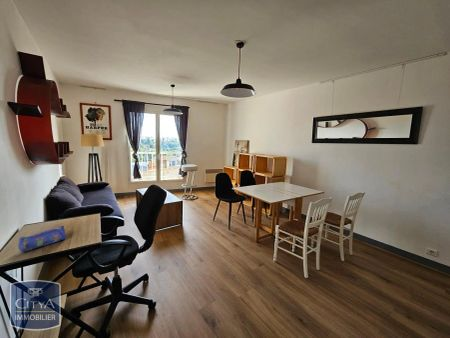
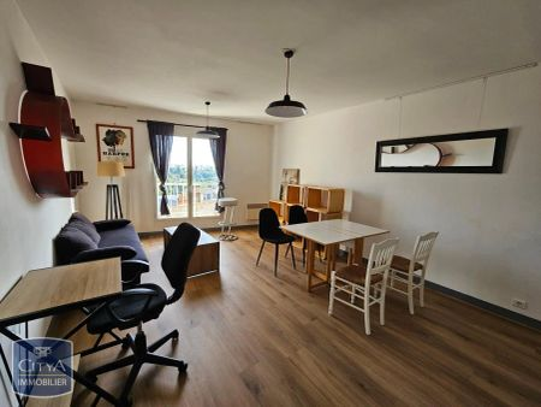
- pencil case (43, 237)
